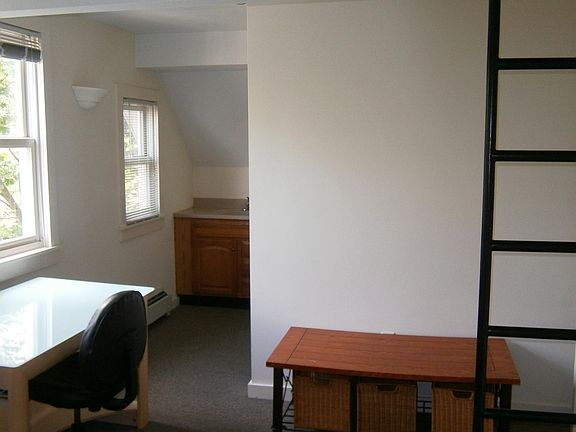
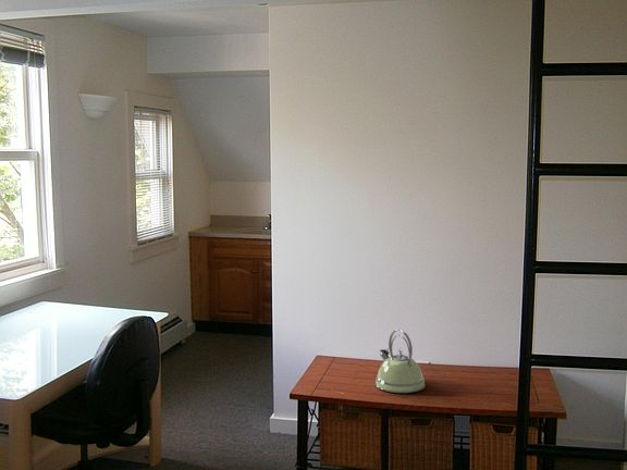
+ kettle (397, 356)
